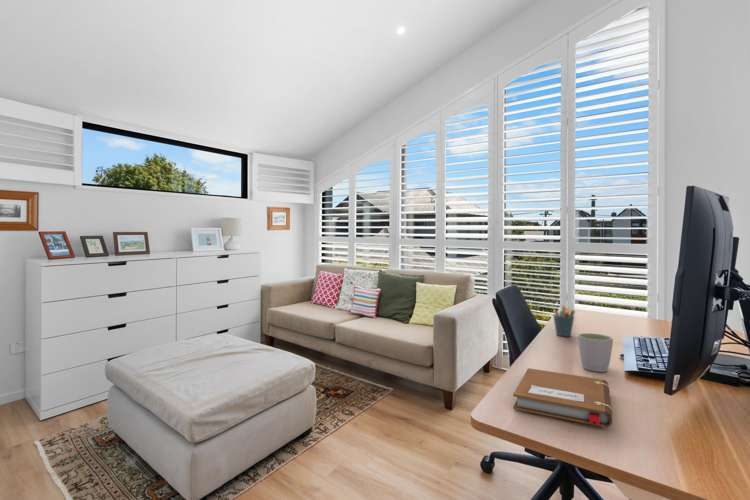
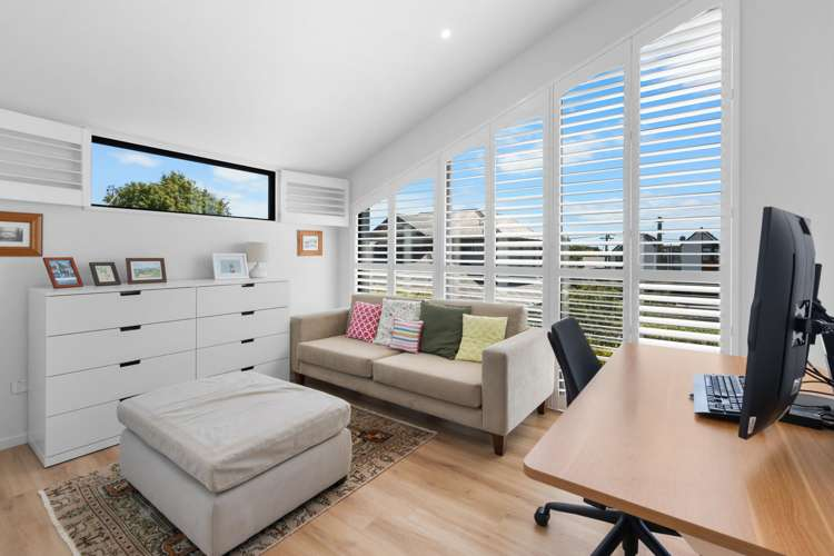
- mug (596, 351)
- notebook (563, 394)
- pen holder (563, 319)
